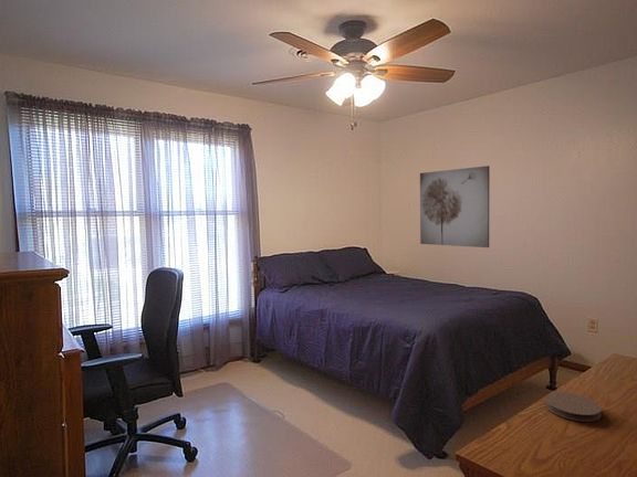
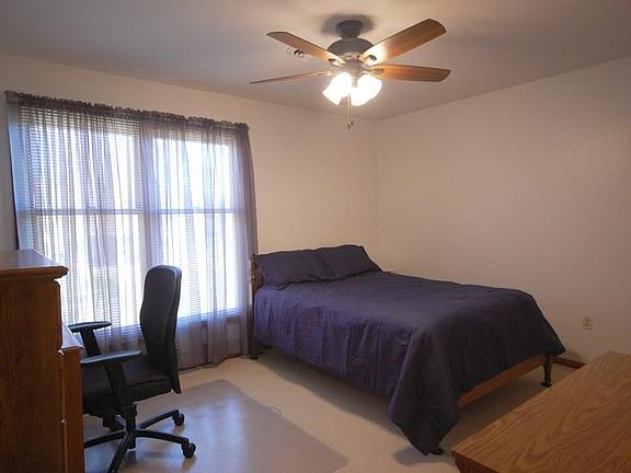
- coaster (572, 405)
- wall art (452, 208)
